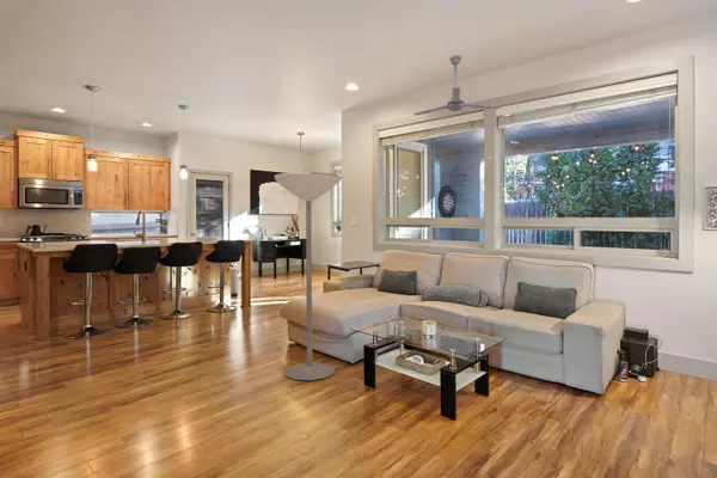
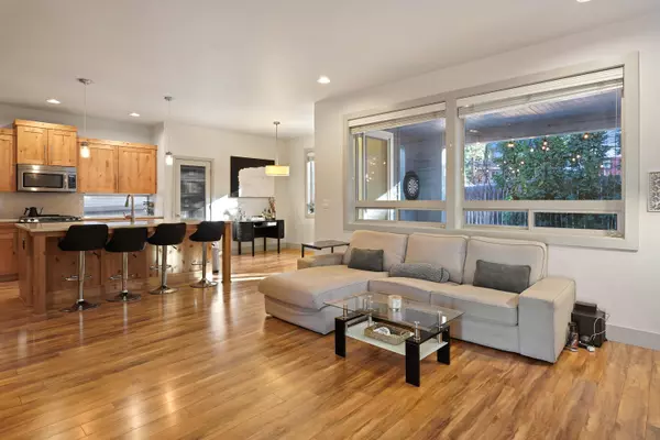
- floor lamp (308, 274)
- ceiling fan (455, 78)
